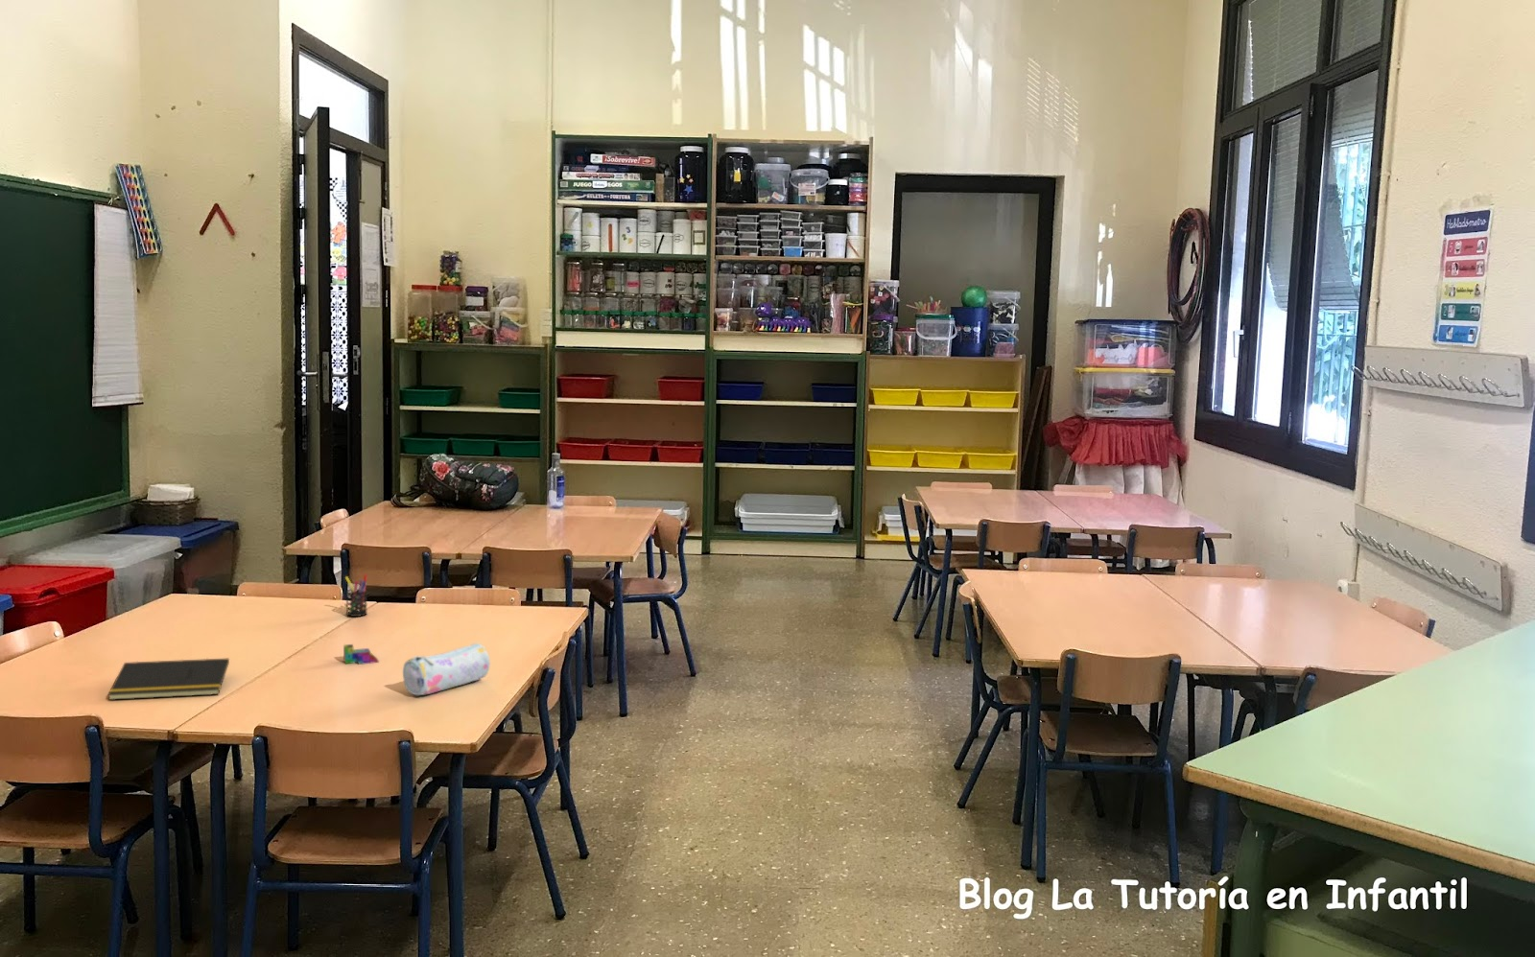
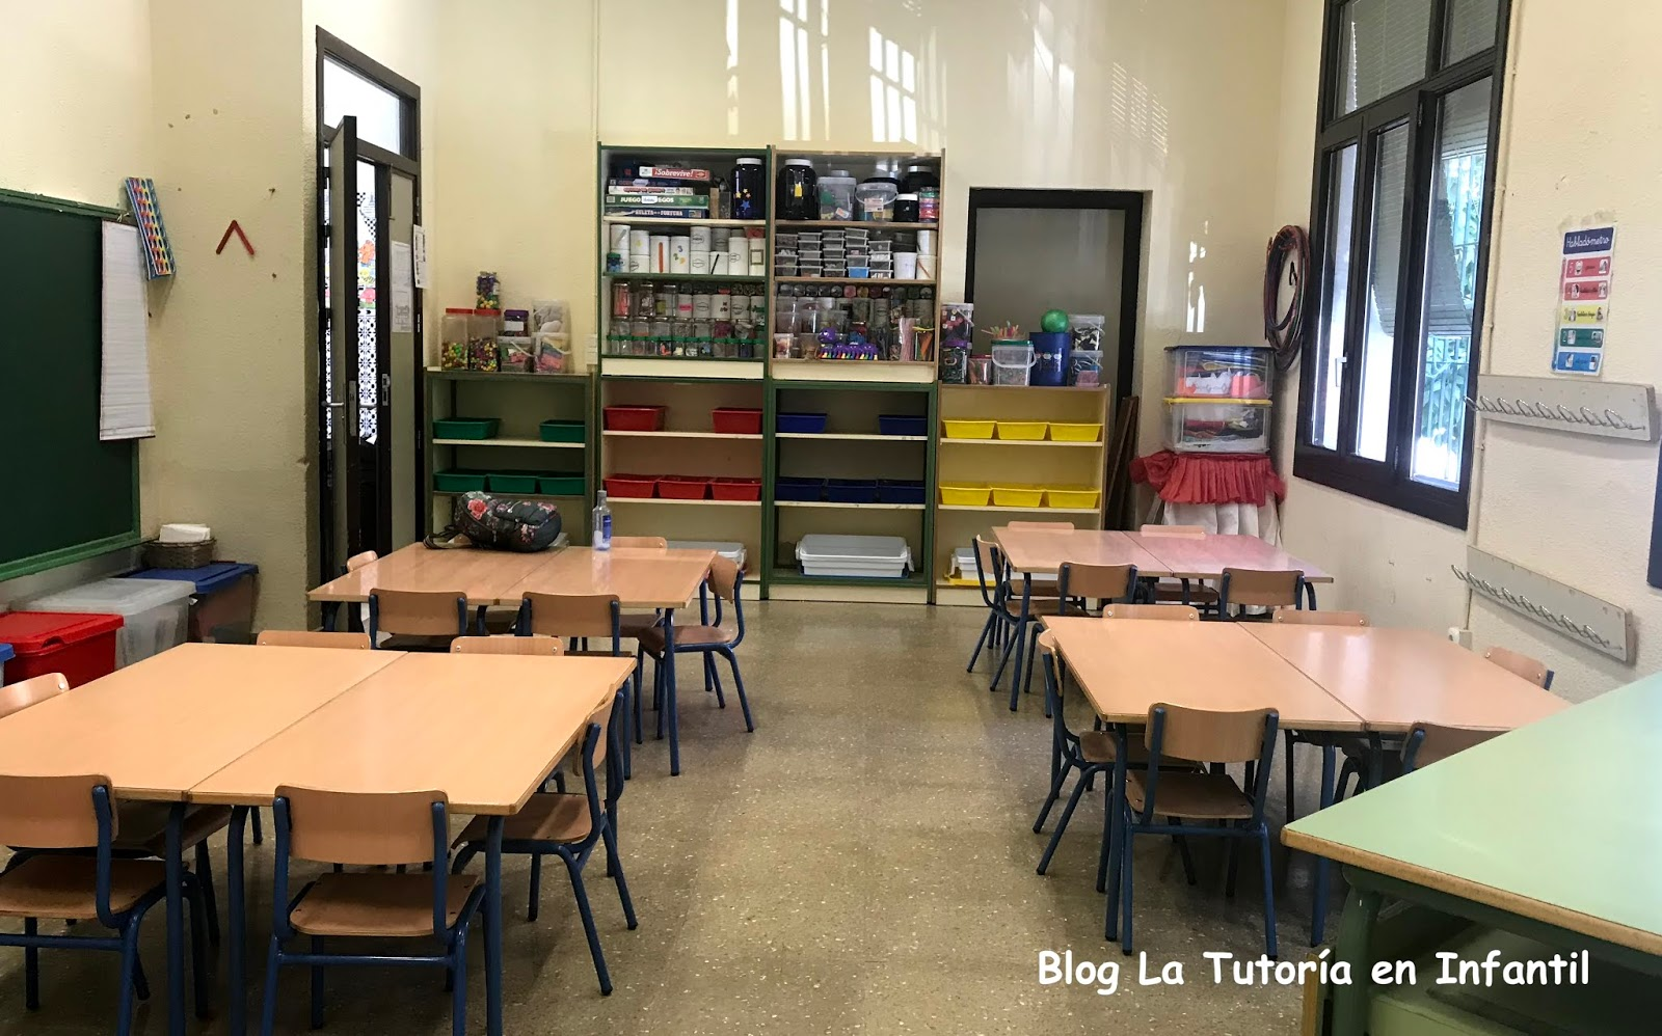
- toy blocks (361, 653)
- notepad (171, 678)
- pen holder (358, 593)
- pencil case (447, 667)
